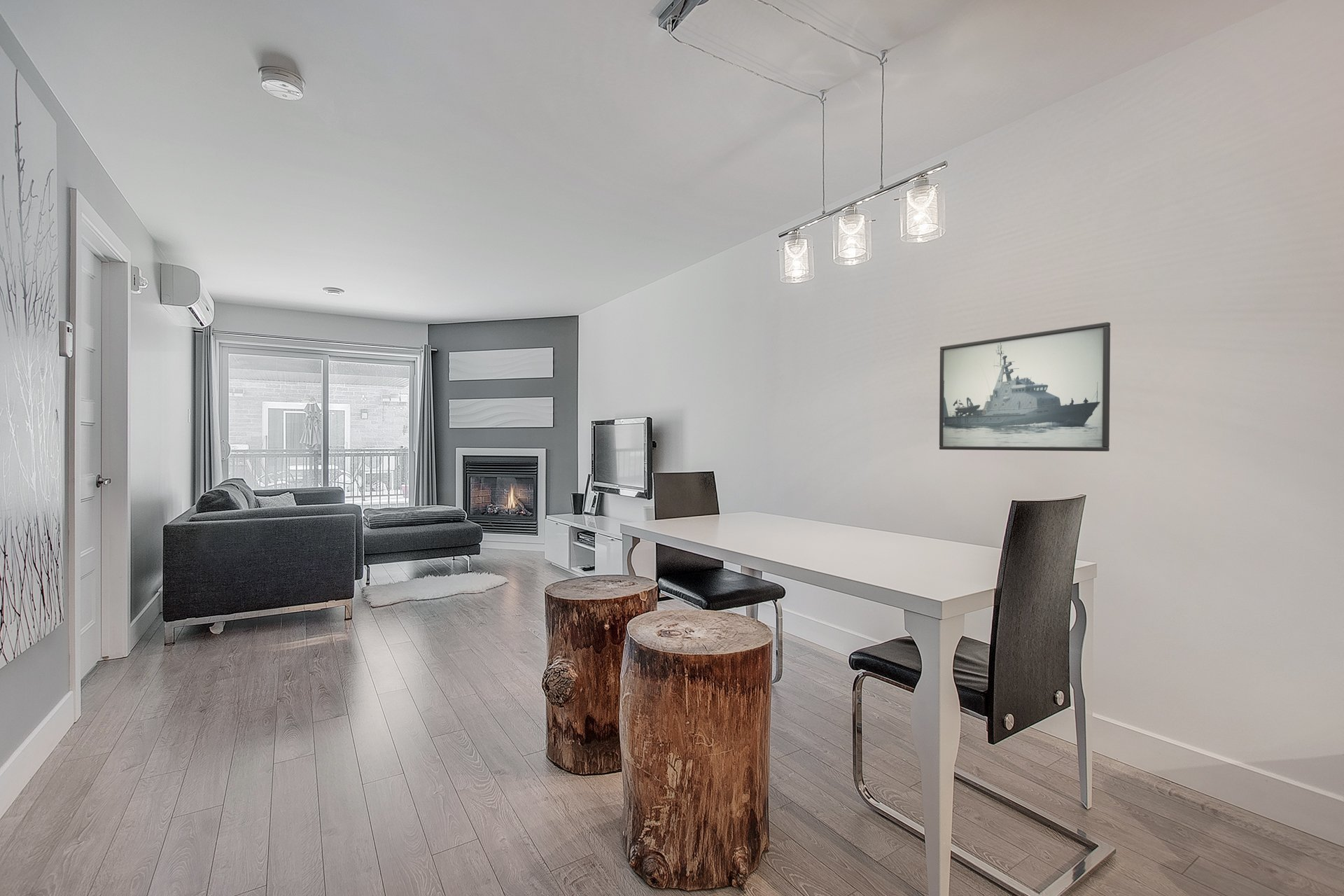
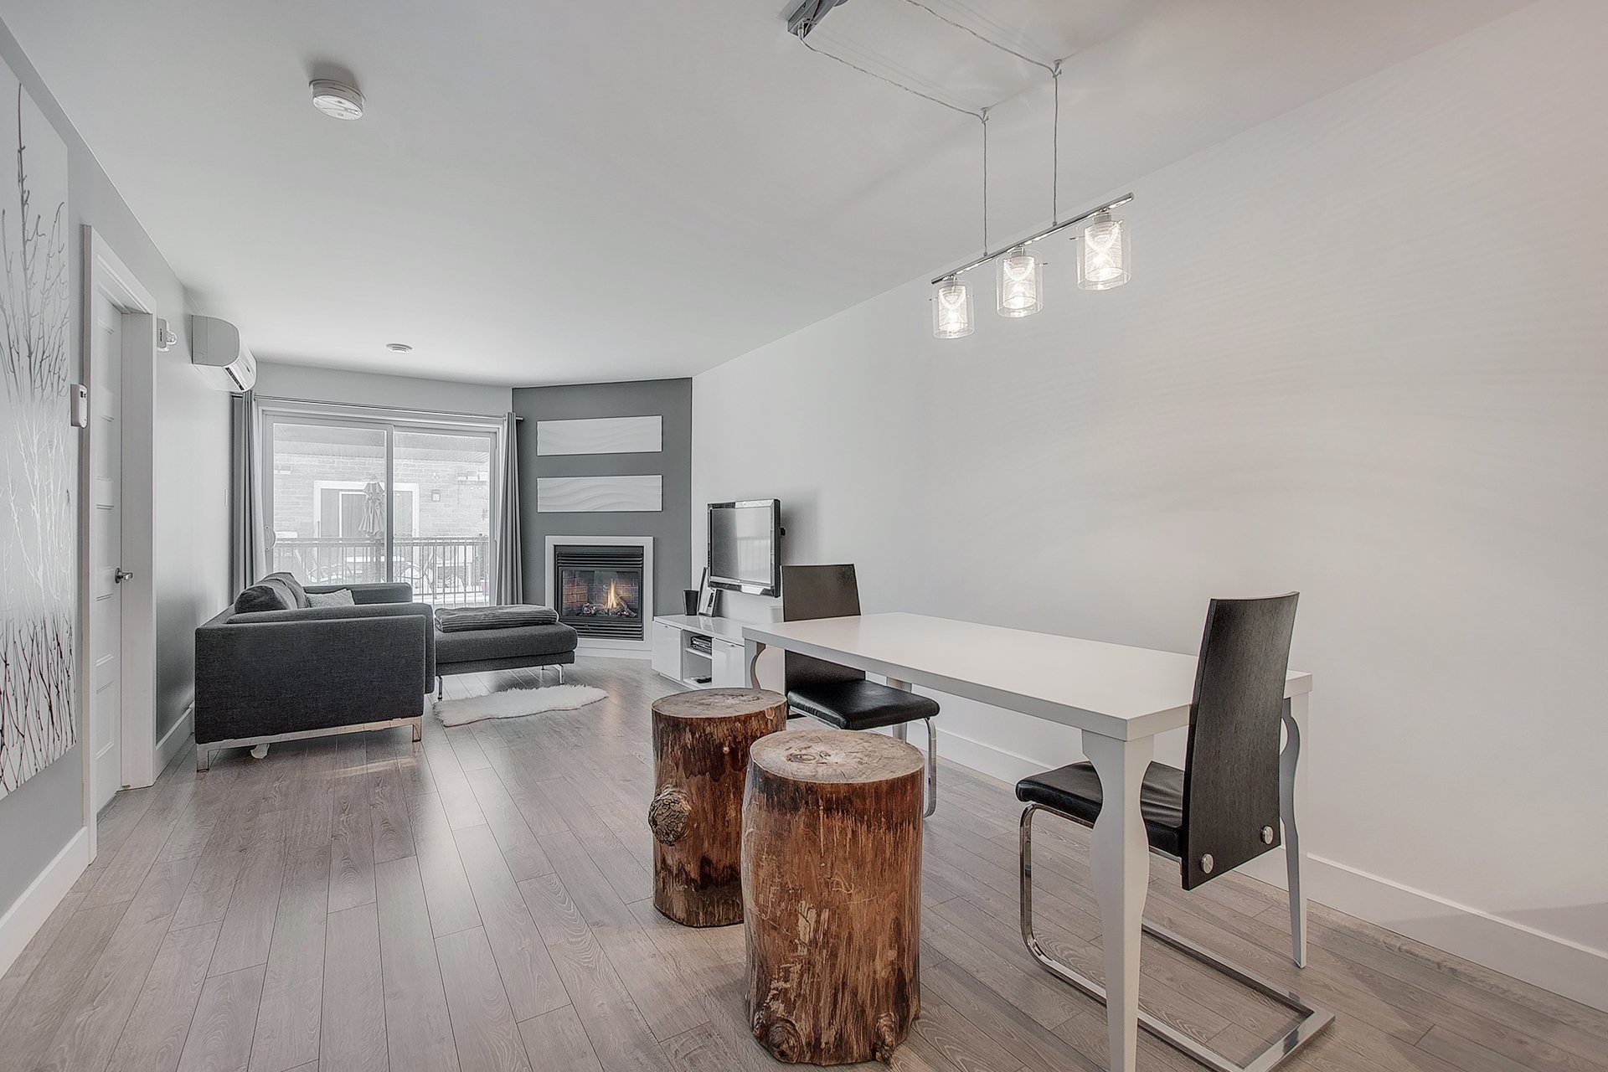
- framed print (1015, 393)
